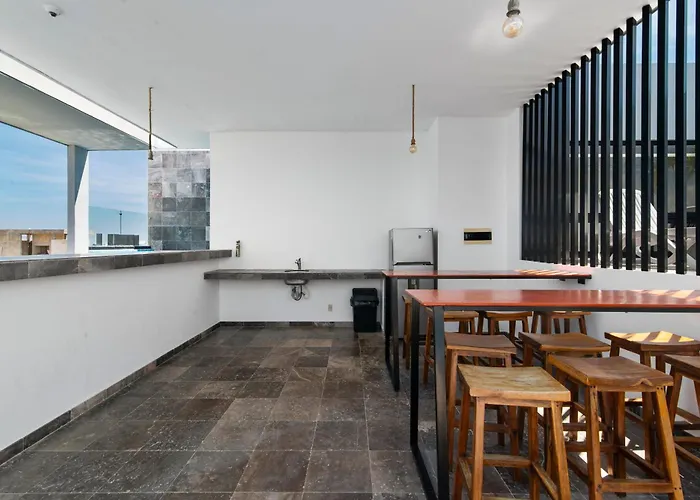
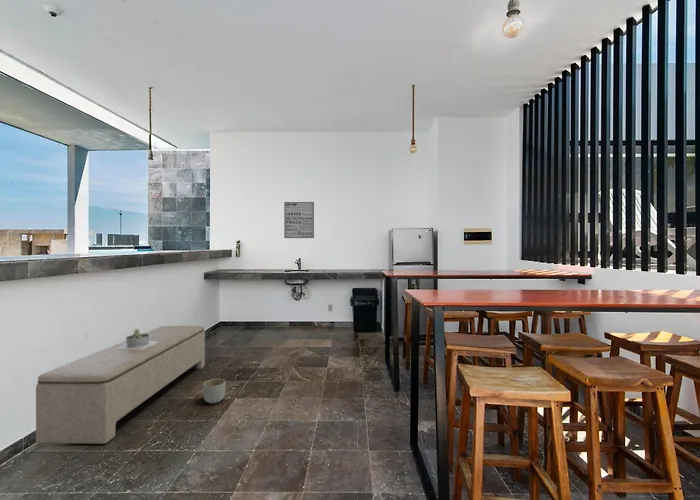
+ wall art (299, 220)
+ bench (141, 369)
+ planter (214, 391)
+ succulent planter (137, 337)
